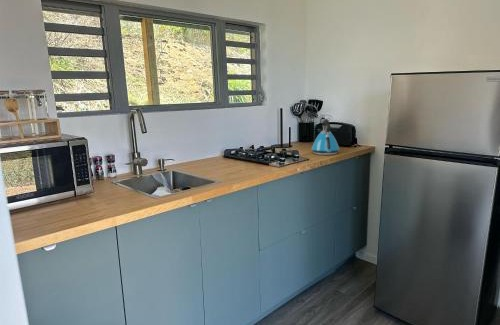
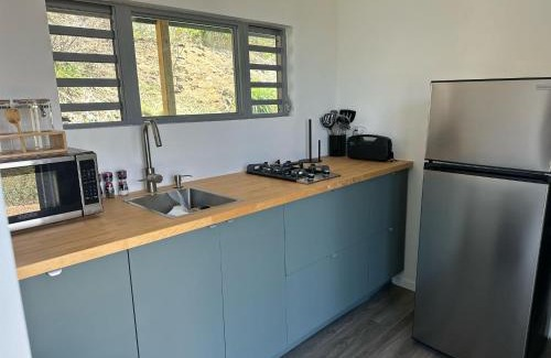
- kettle (325, 136)
